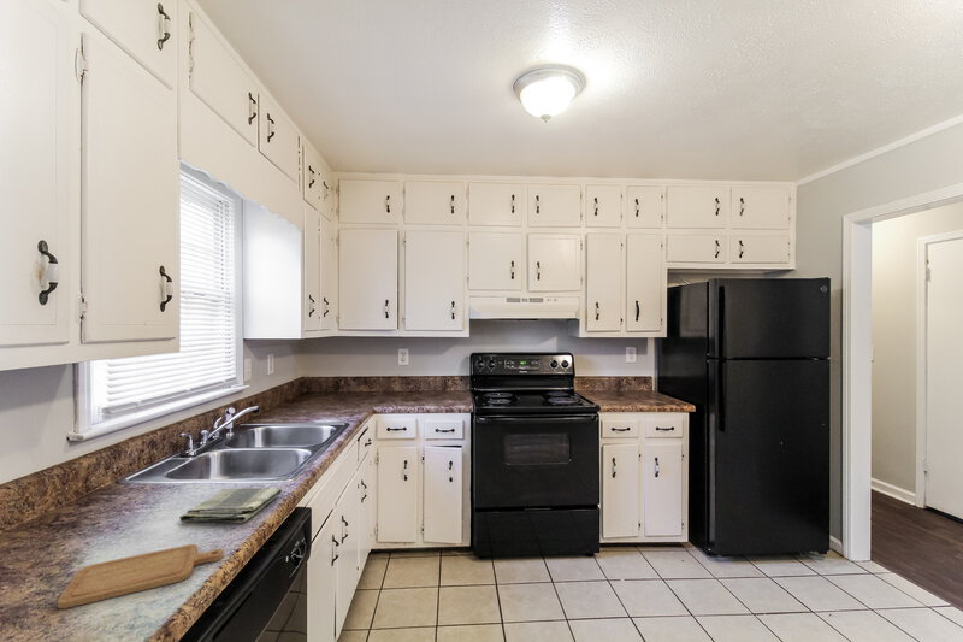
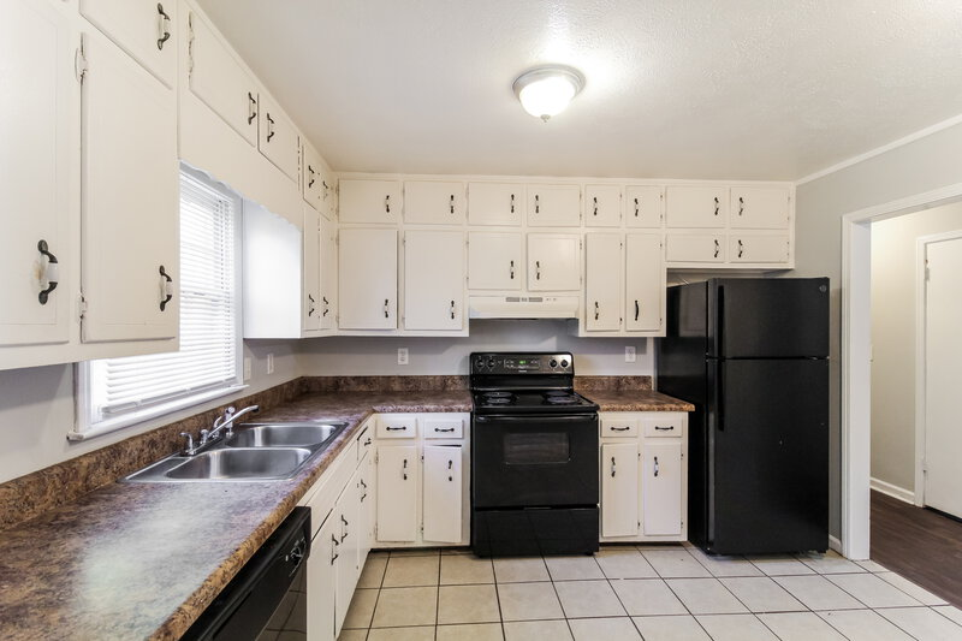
- dish towel (234, 501)
- chopping board (150, 569)
